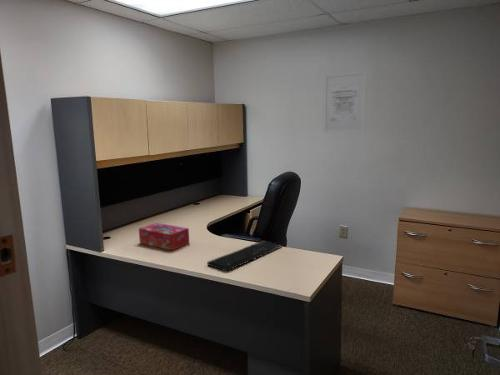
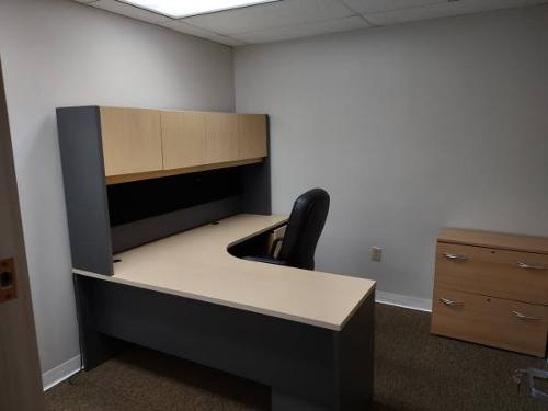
- wall art (343, 103)
- keyboard (246, 253)
- tissue box (164, 235)
